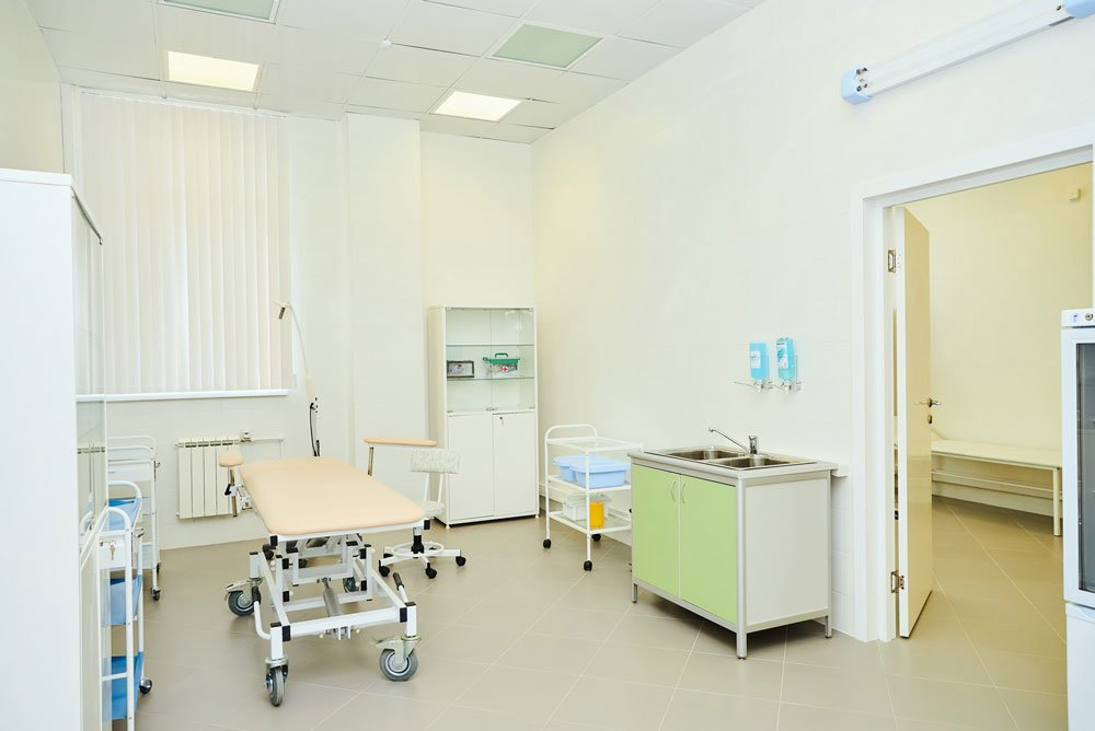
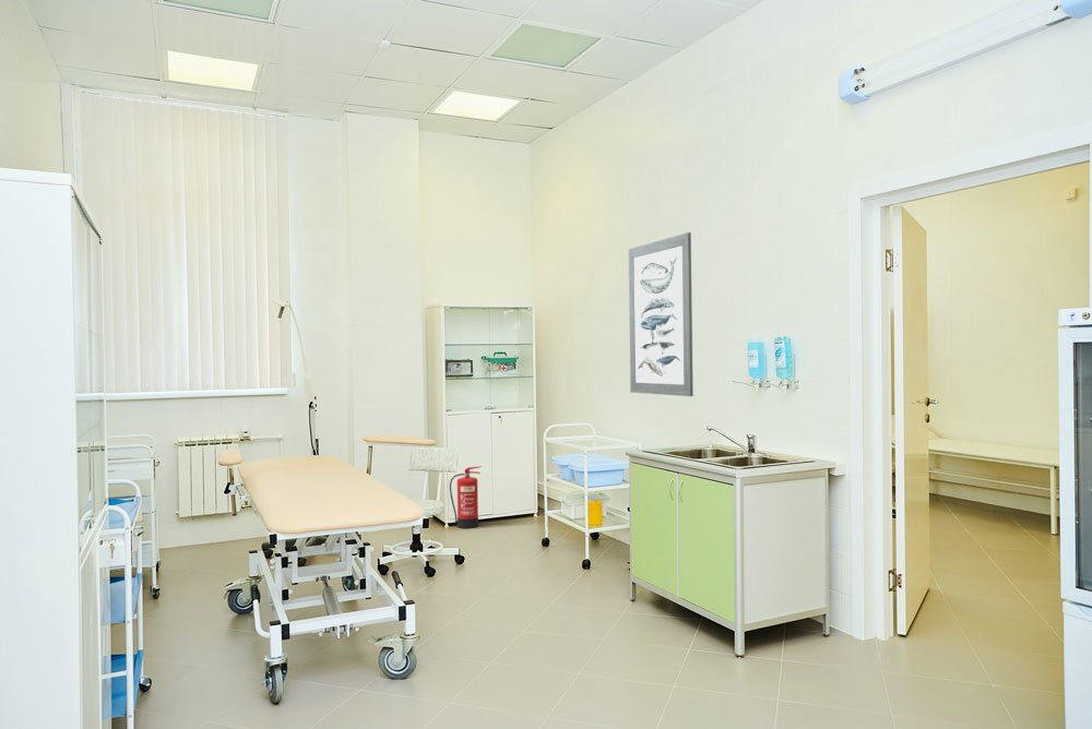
+ wall art (658, 318)
+ fire extinguisher (465, 497)
